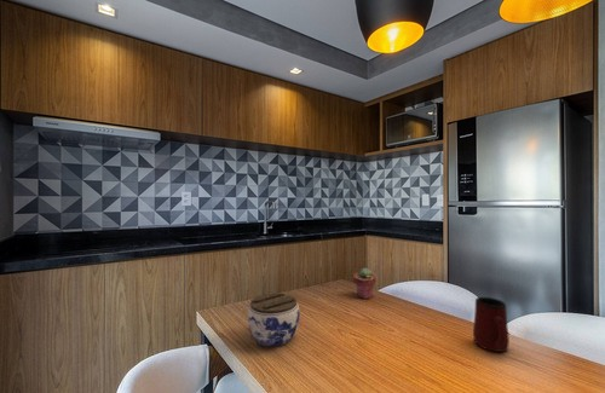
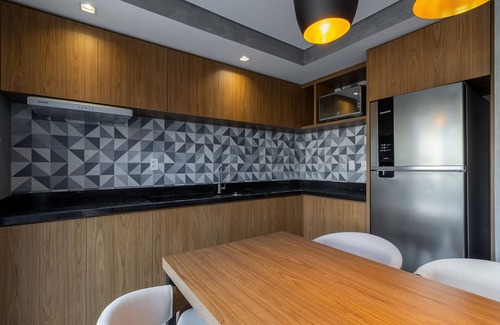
- potted succulent (364, 282)
- mug (492, 325)
- jar (273, 318)
